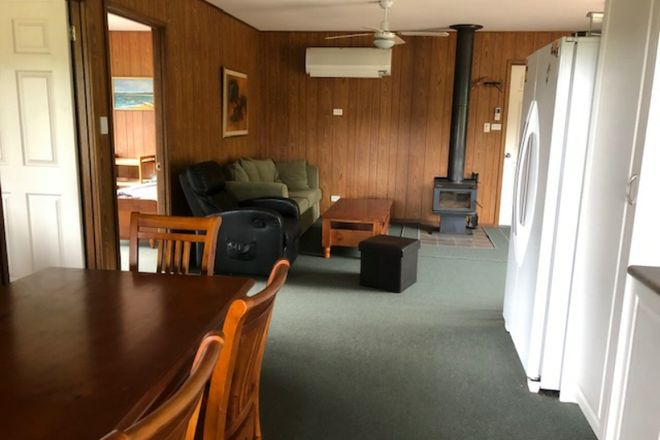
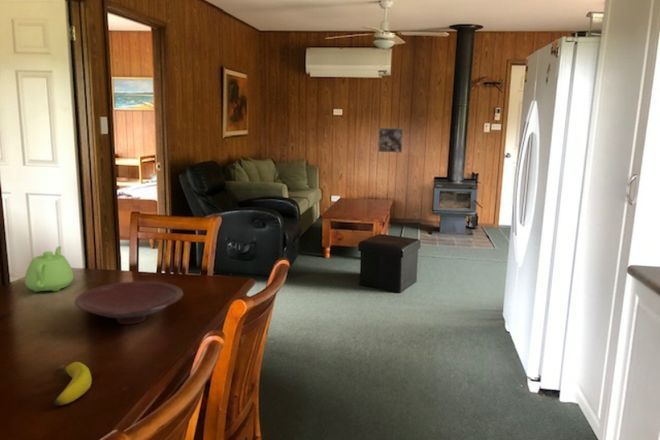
+ teapot (50, 269)
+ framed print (390, 140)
+ banana (72, 377)
+ bowl (131, 307)
